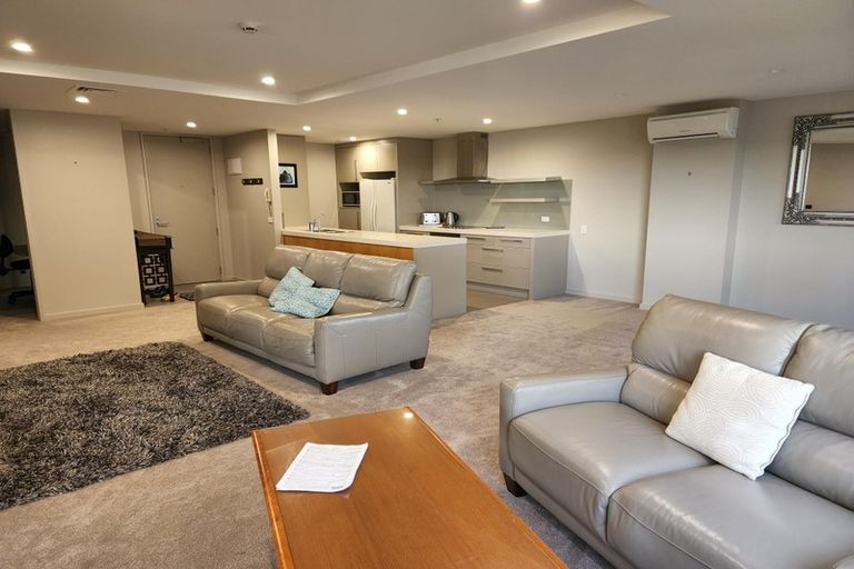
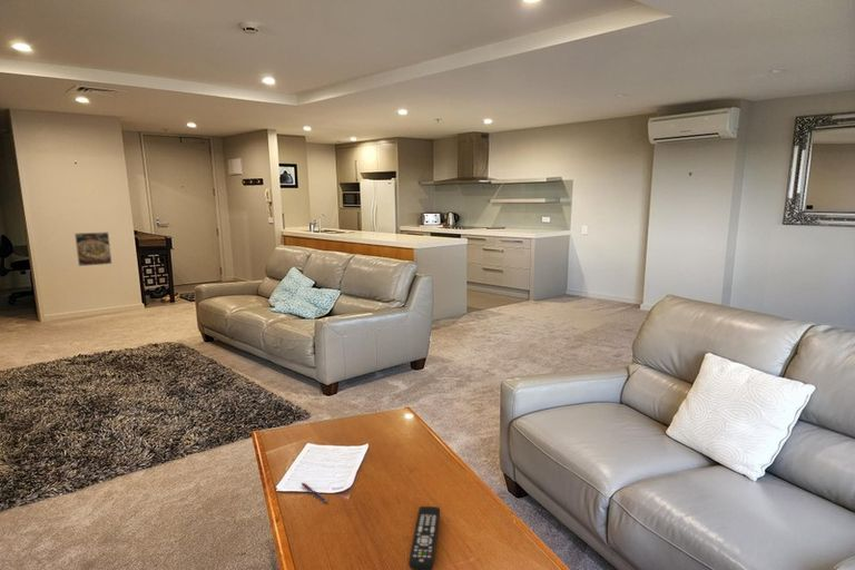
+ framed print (94, 248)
+ pen (314, 492)
+ remote control (425, 535)
